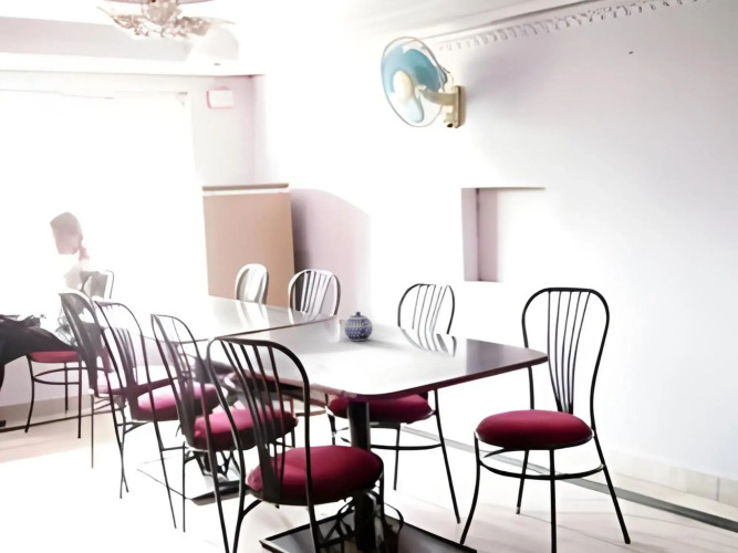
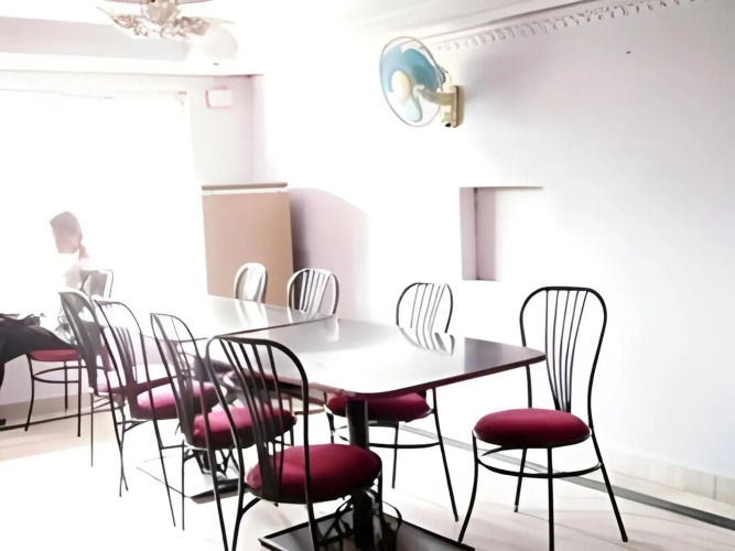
- teapot (358, 325)
